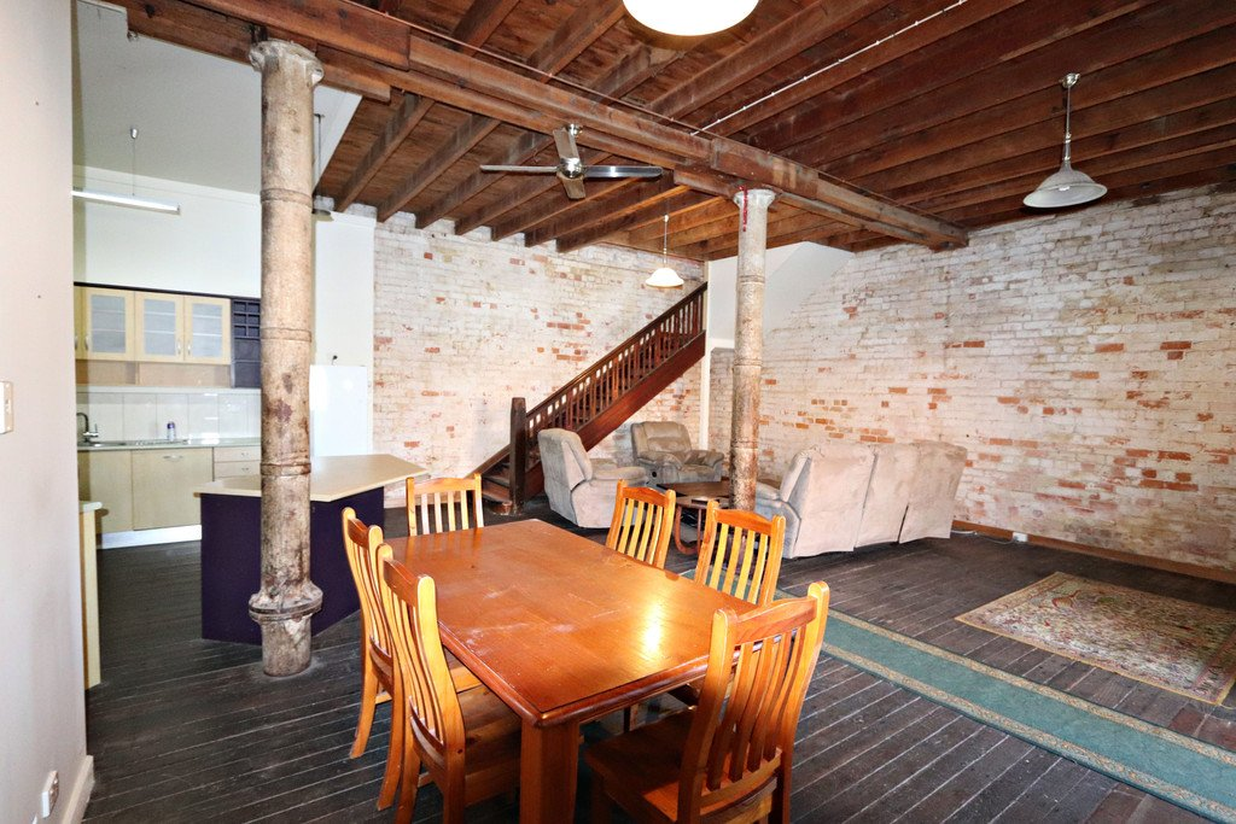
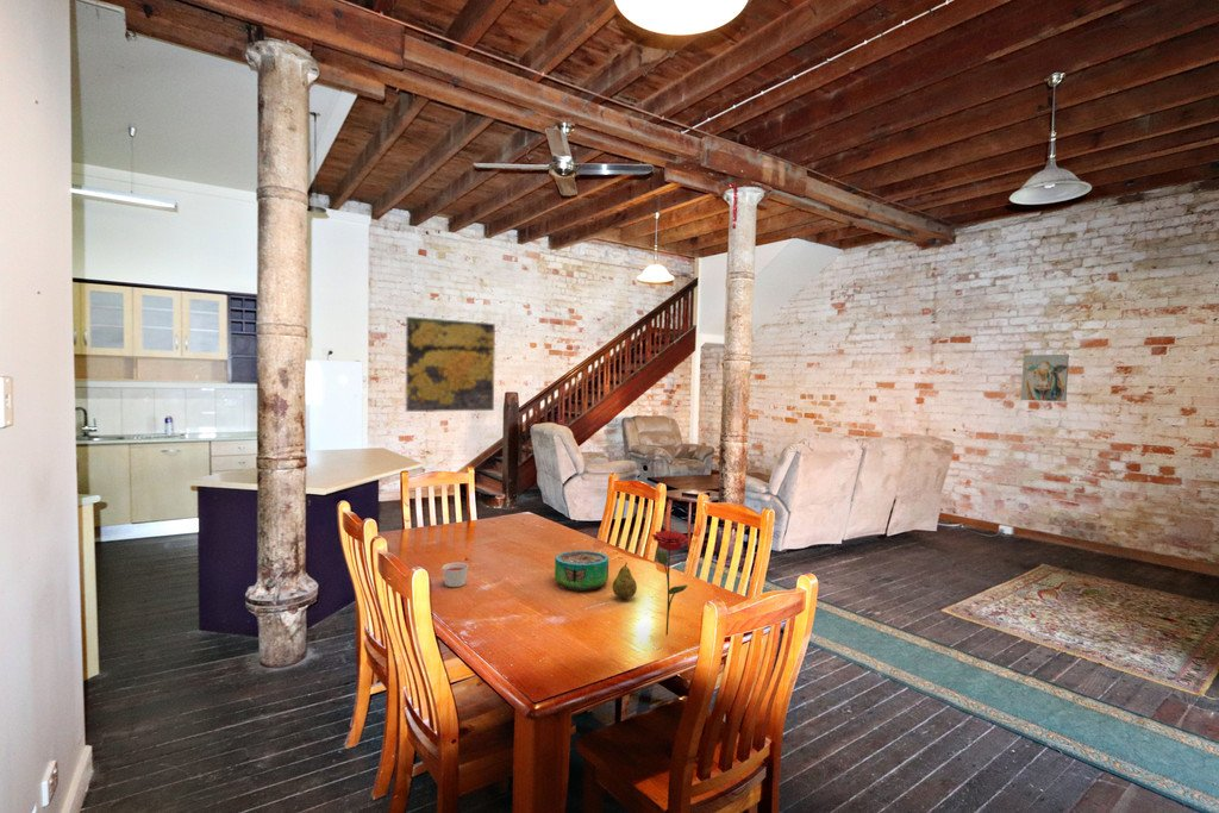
+ candle (455, 575)
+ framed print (451, 365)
+ decorative bowl (581, 569)
+ fruit (624, 581)
+ flower (670, 588)
+ wall art (1044, 377)
